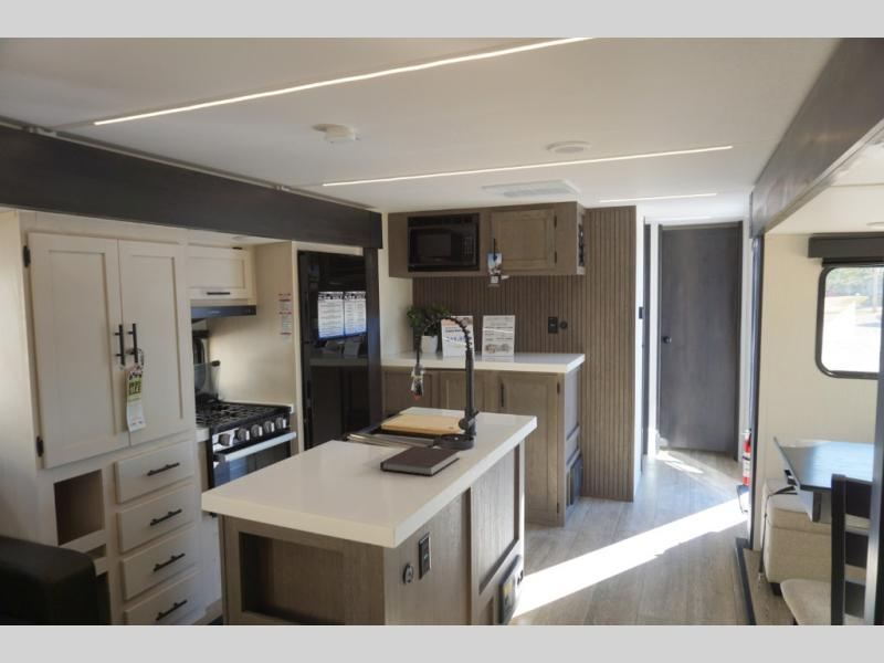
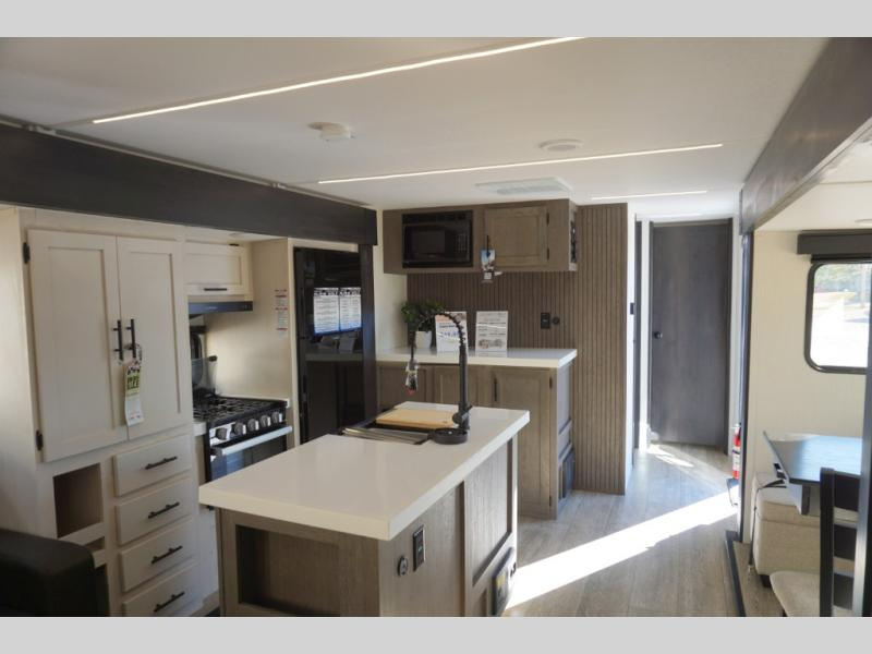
- notebook (421, 460)
